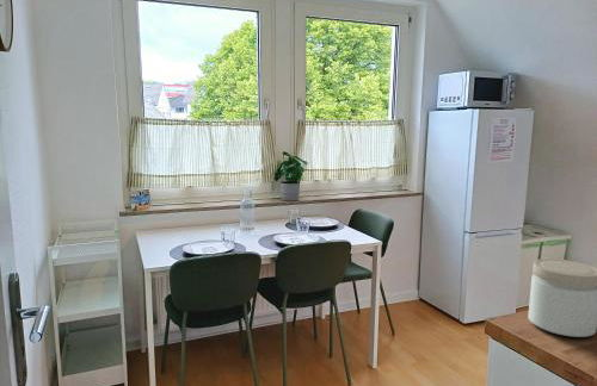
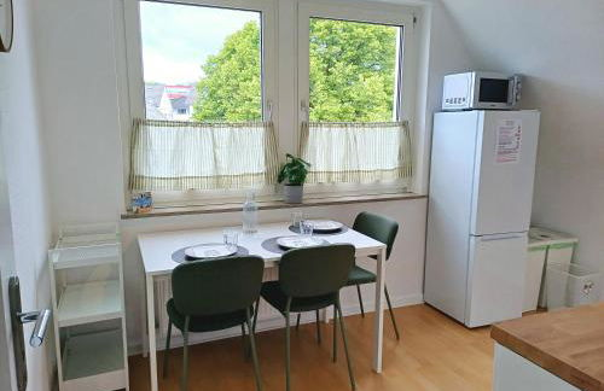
- jar (564, 295)
